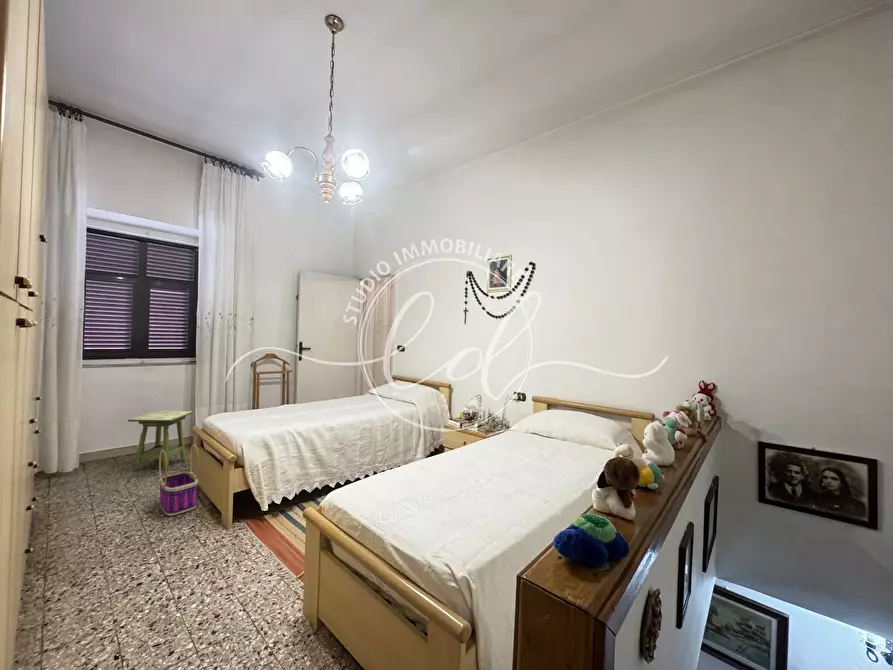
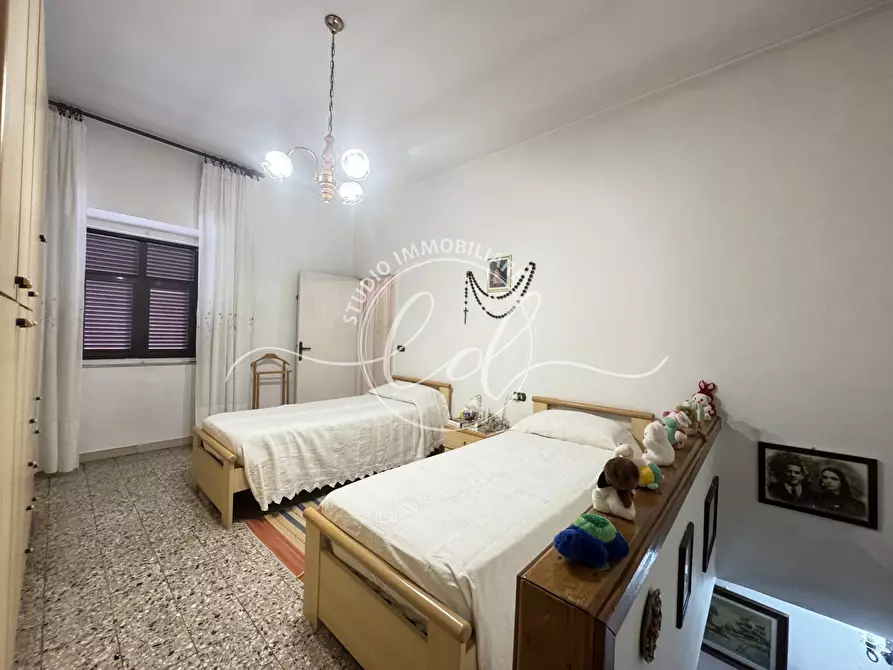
- side table (160, 440)
- basket (178, 476)
